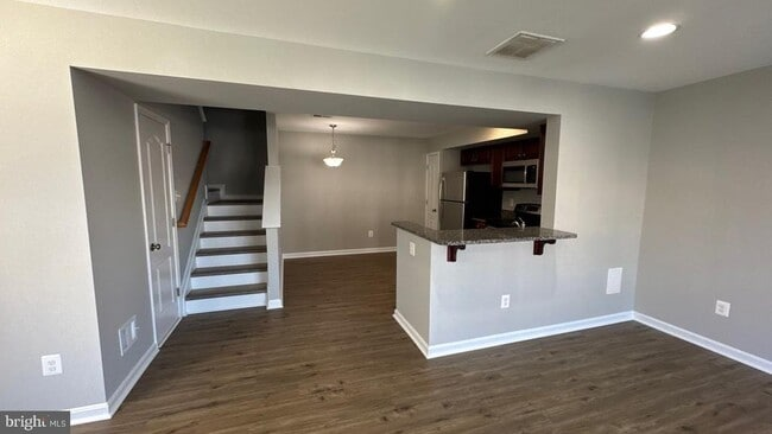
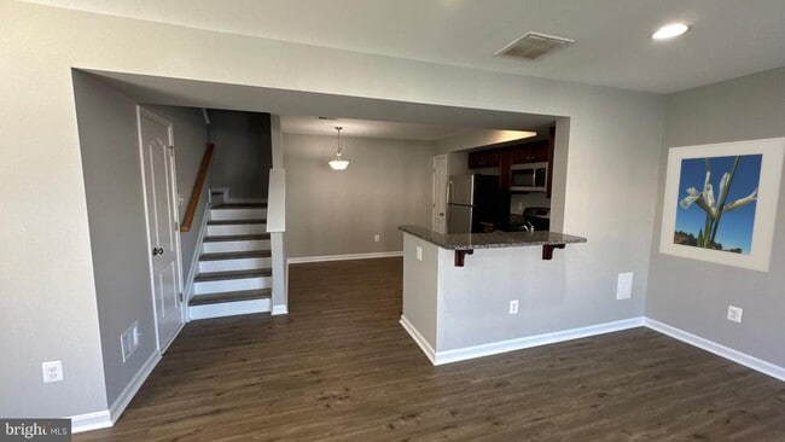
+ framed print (714, 203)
